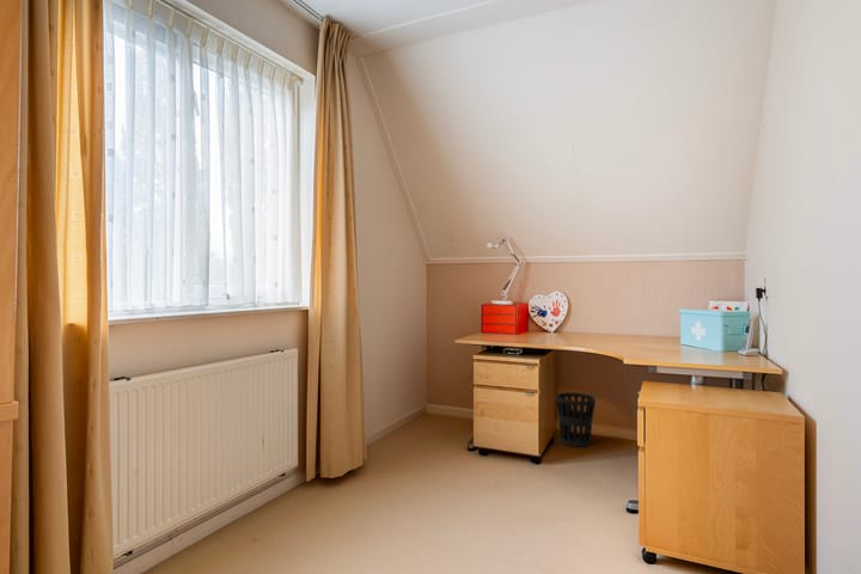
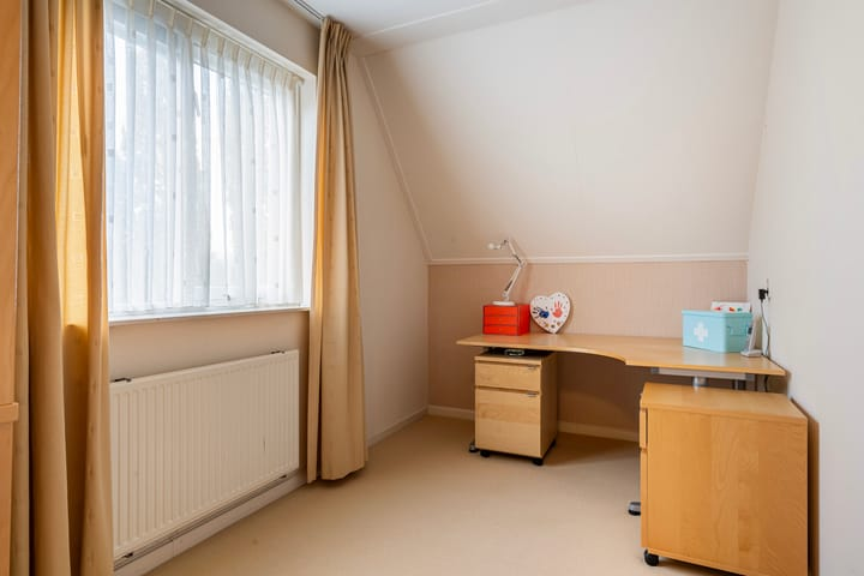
- wastebasket (575, 419)
